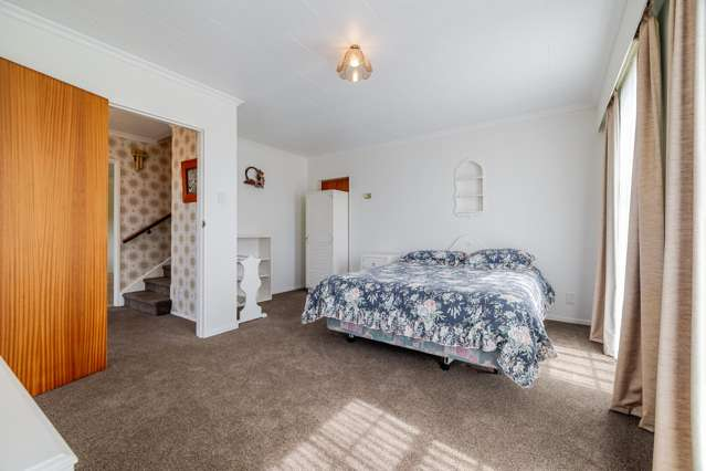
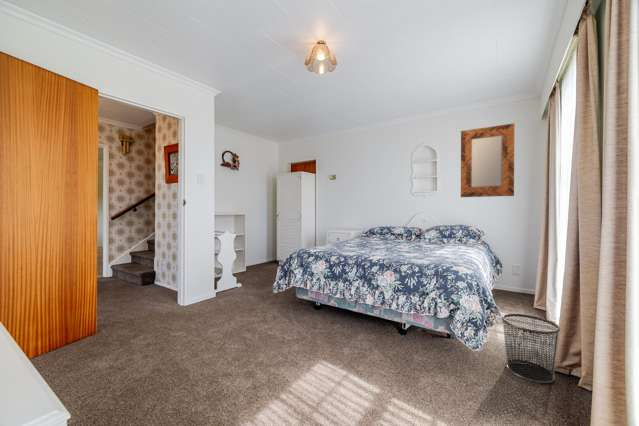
+ waste bin (529, 346)
+ home mirror (486, 162)
